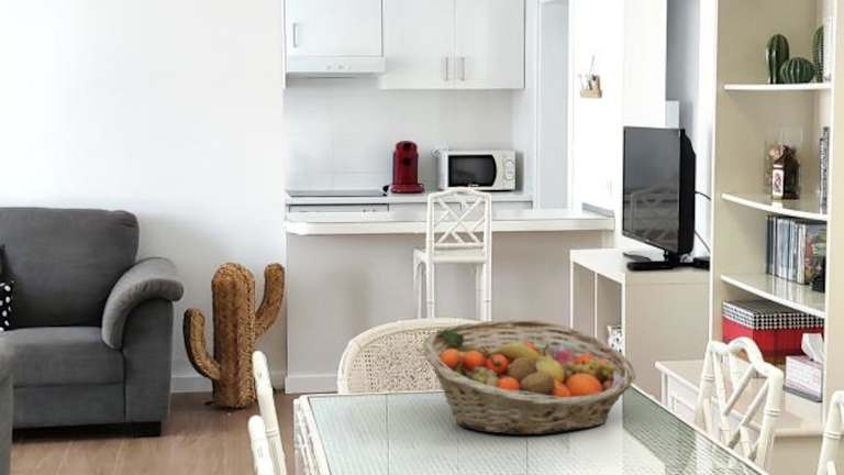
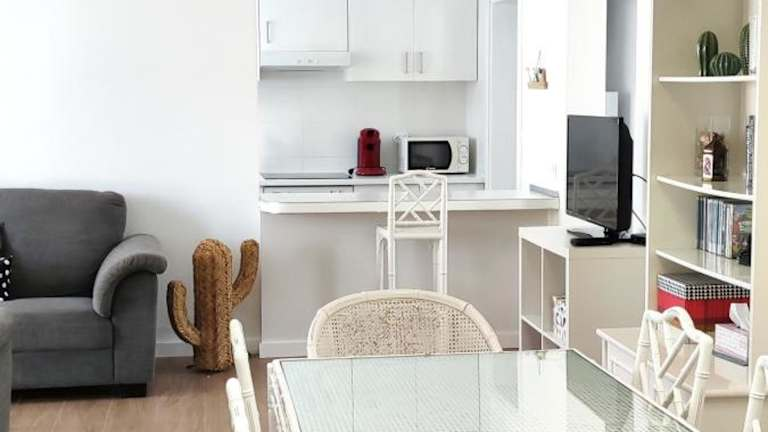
- fruit basket (528, 375)
